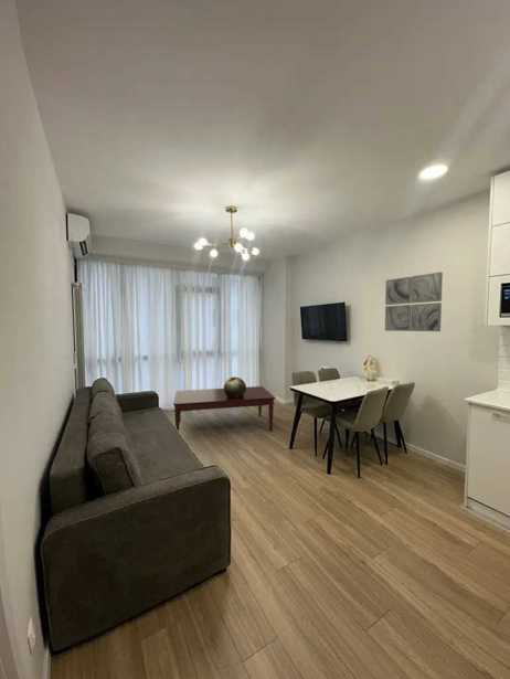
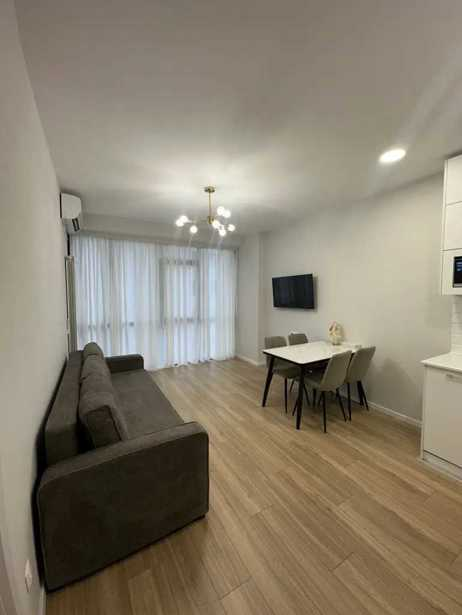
- coffee table (223, 407)
- decorative sphere (234, 386)
- wall art (410, 303)
